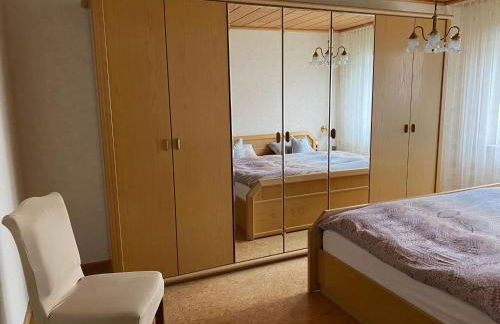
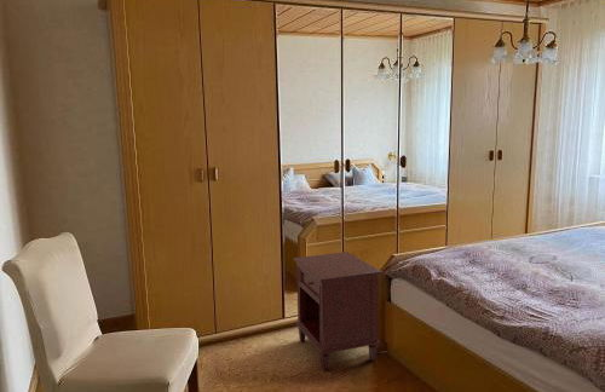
+ nightstand (335, 307)
